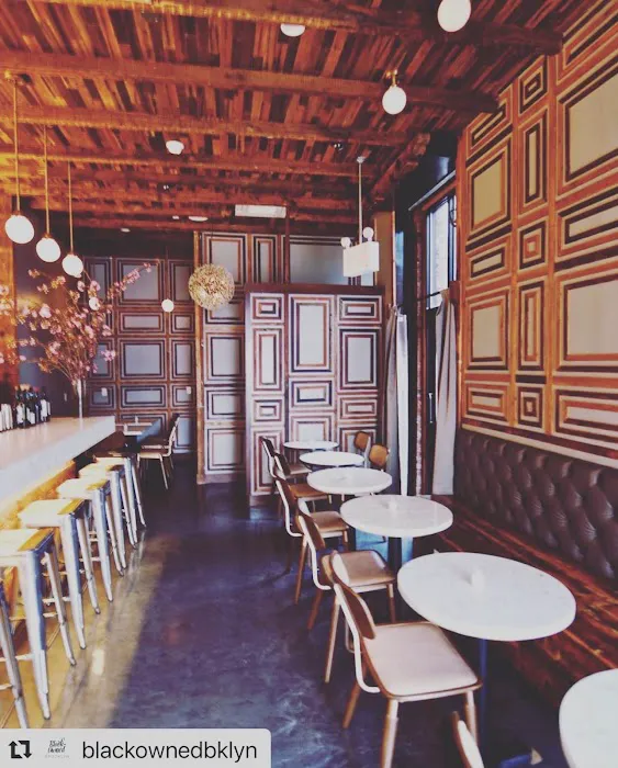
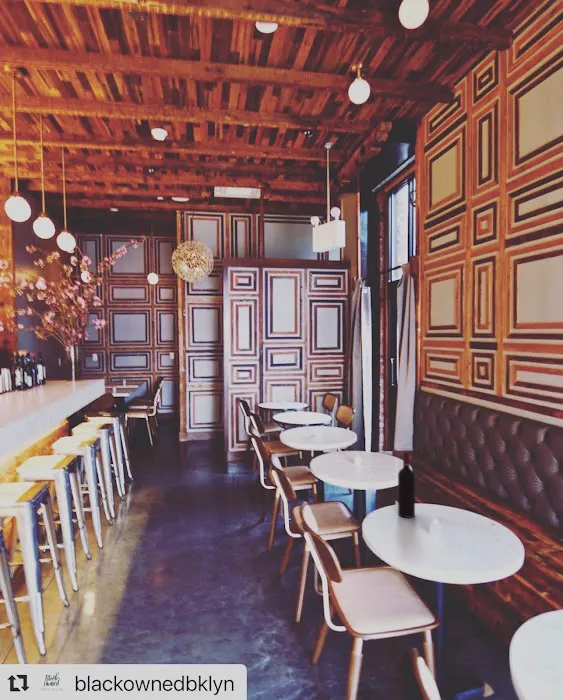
+ wine bottle (406, 483)
